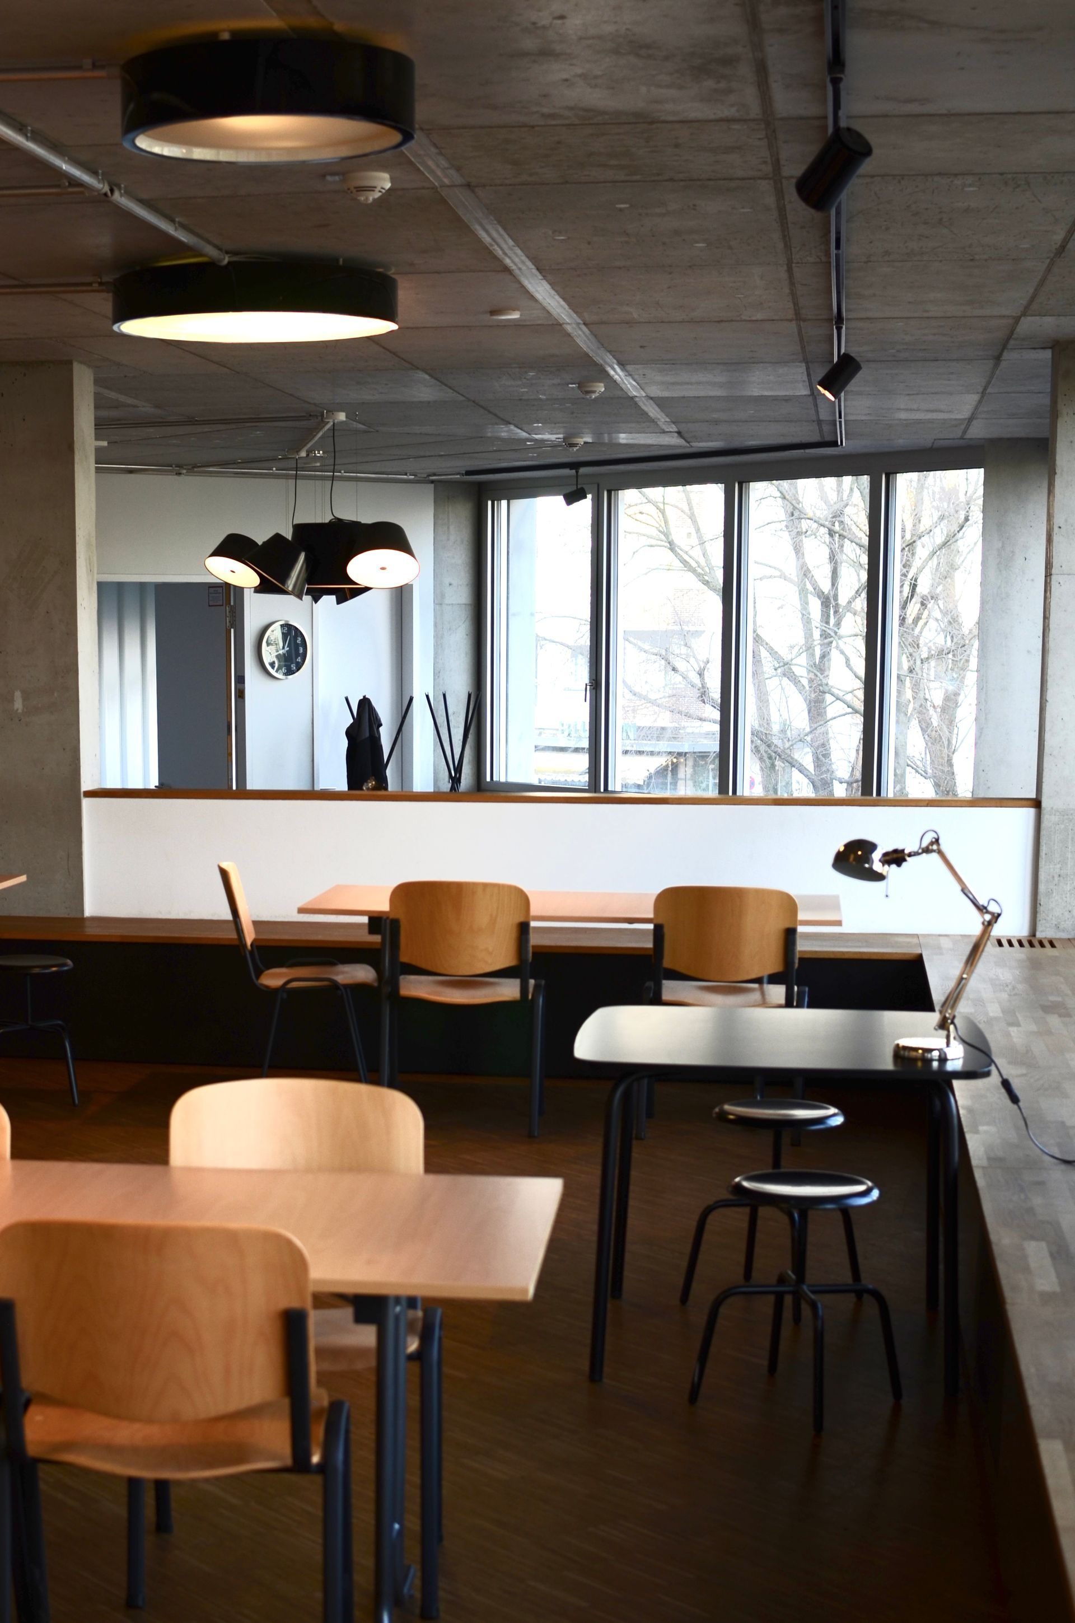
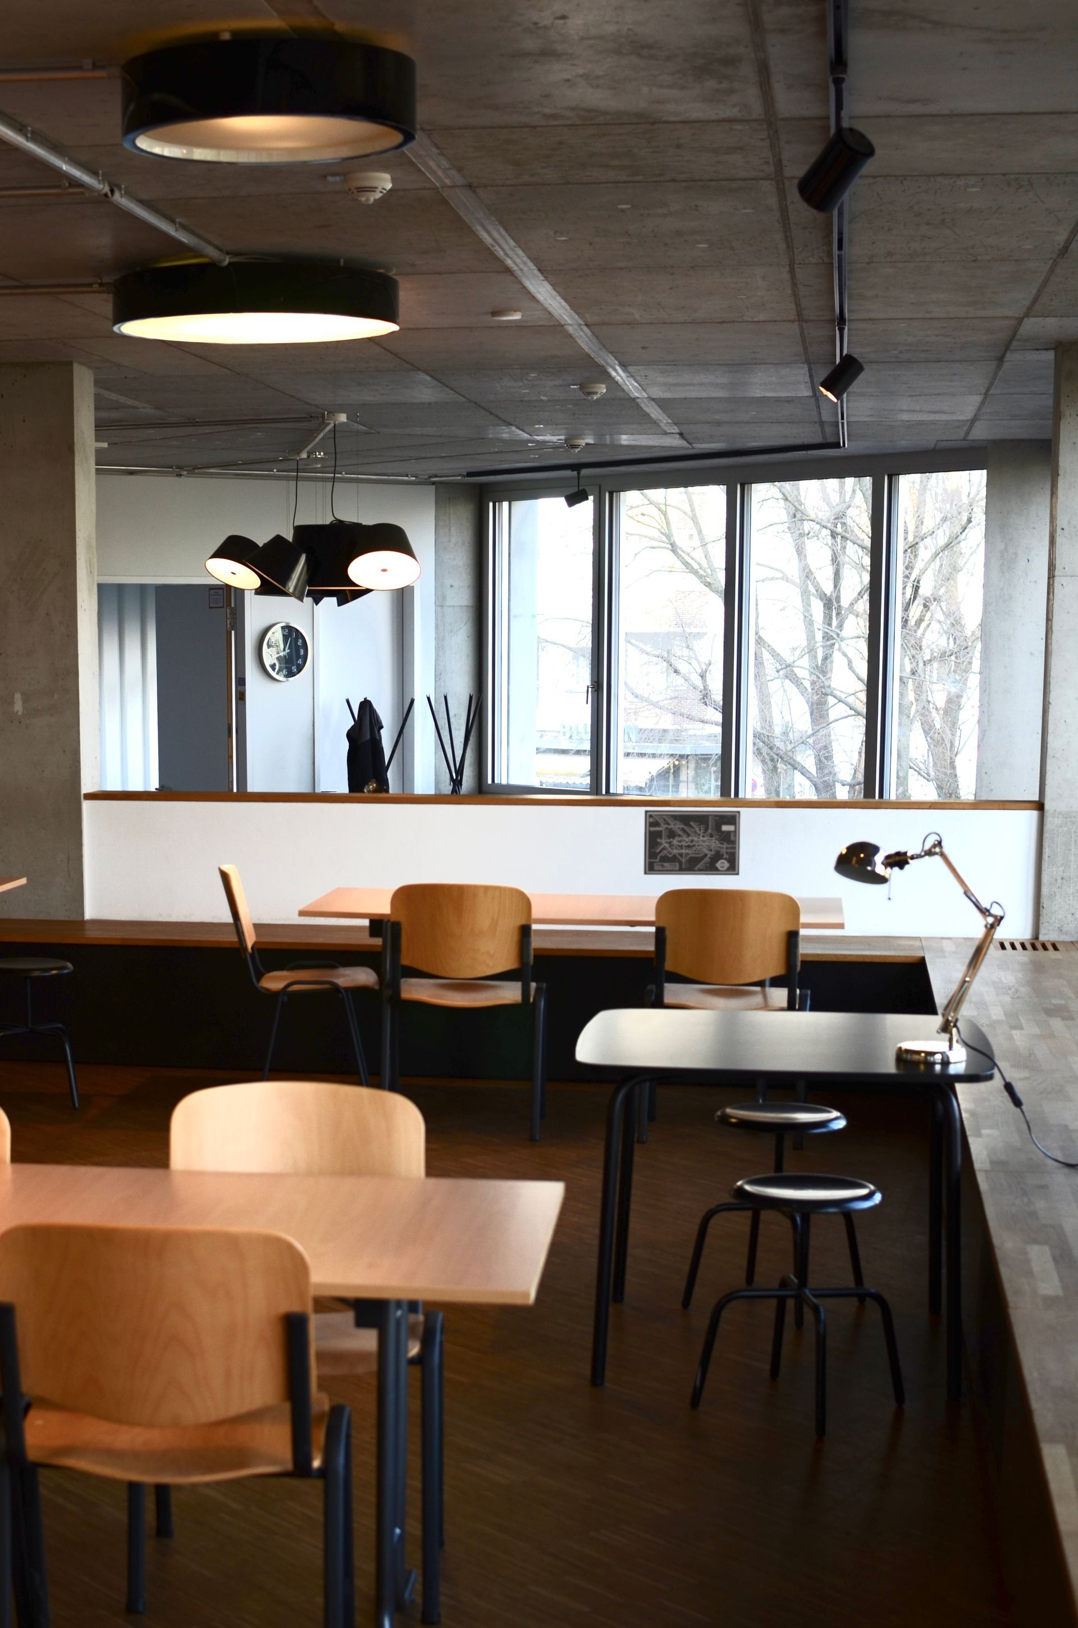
+ wall art (692, 842)
